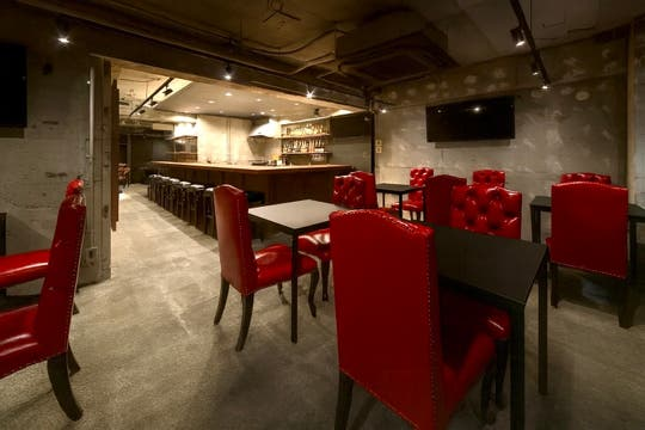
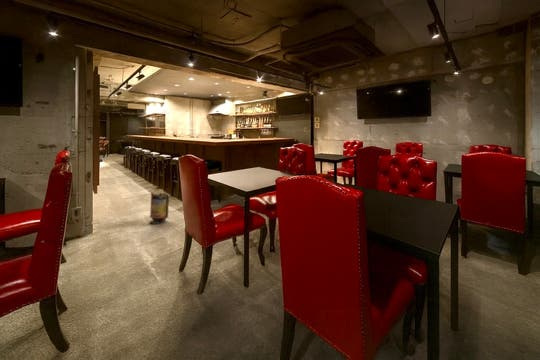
+ trash can (160, 207)
